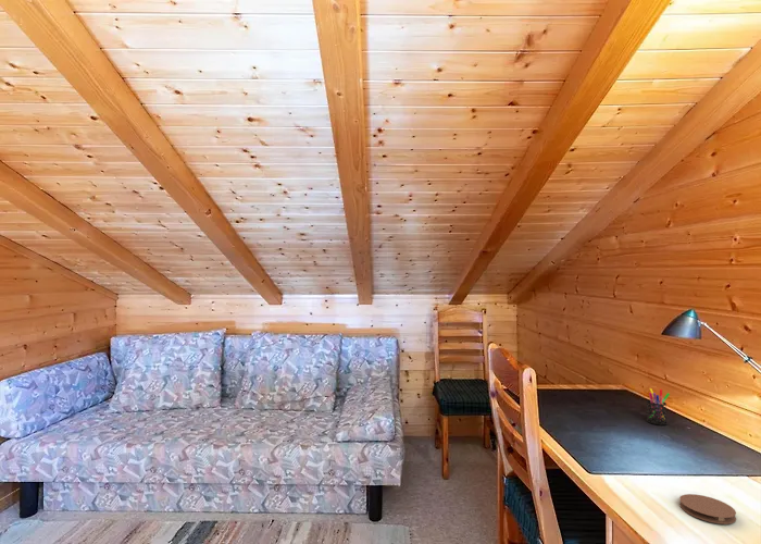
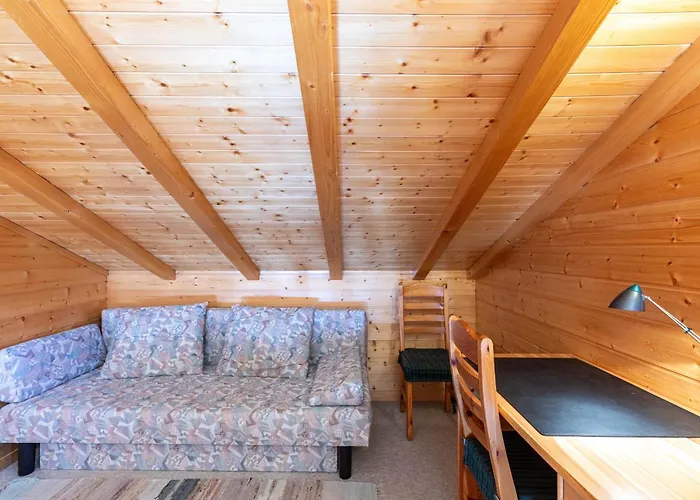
- coaster (707, 508)
- pen holder (659, 405)
